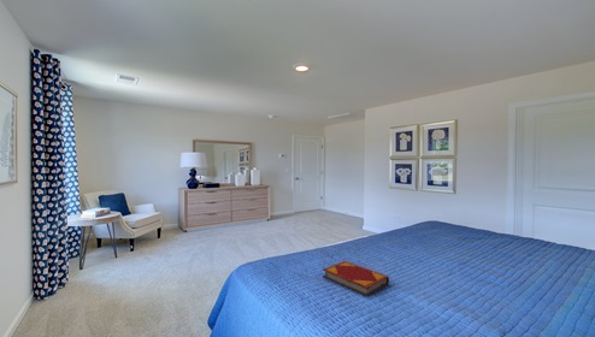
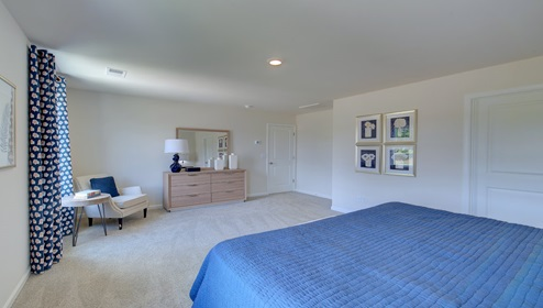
- hardback book (354, 276)
